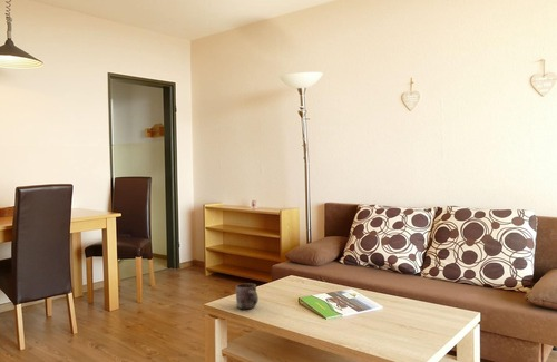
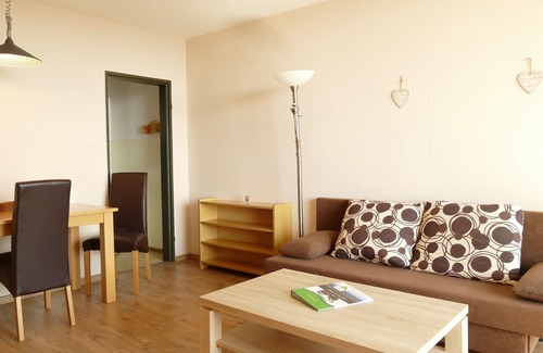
- mug (250, 296)
